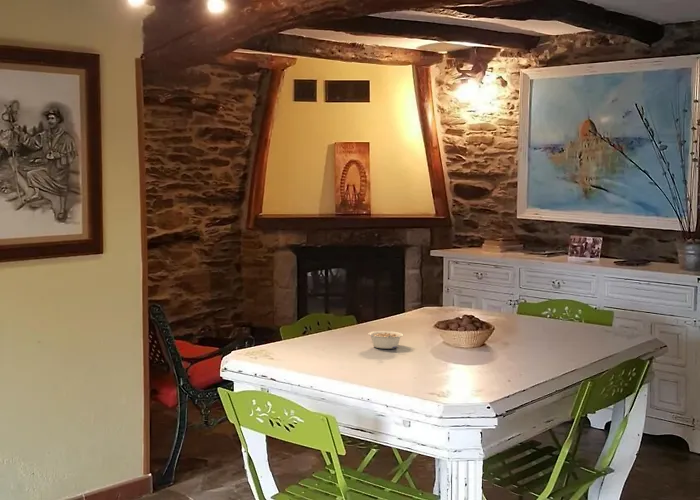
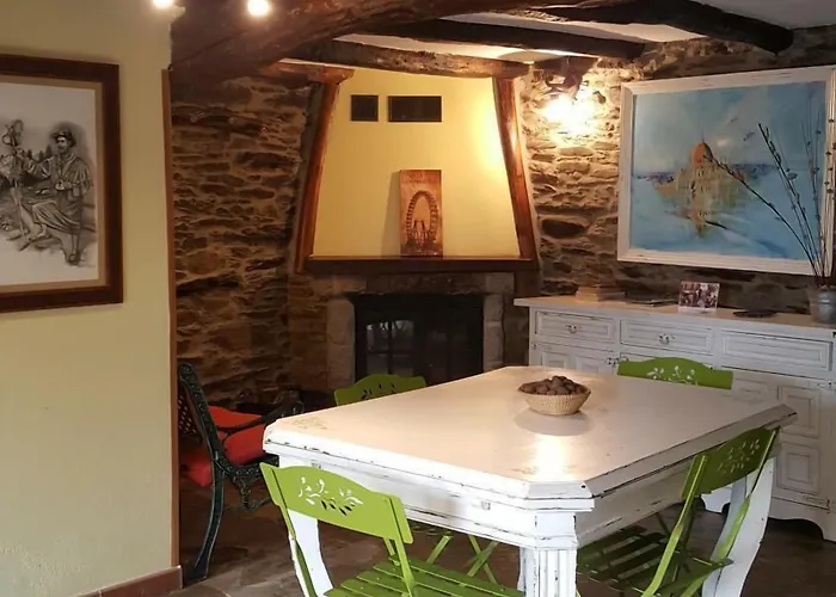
- legume (386, 339)
